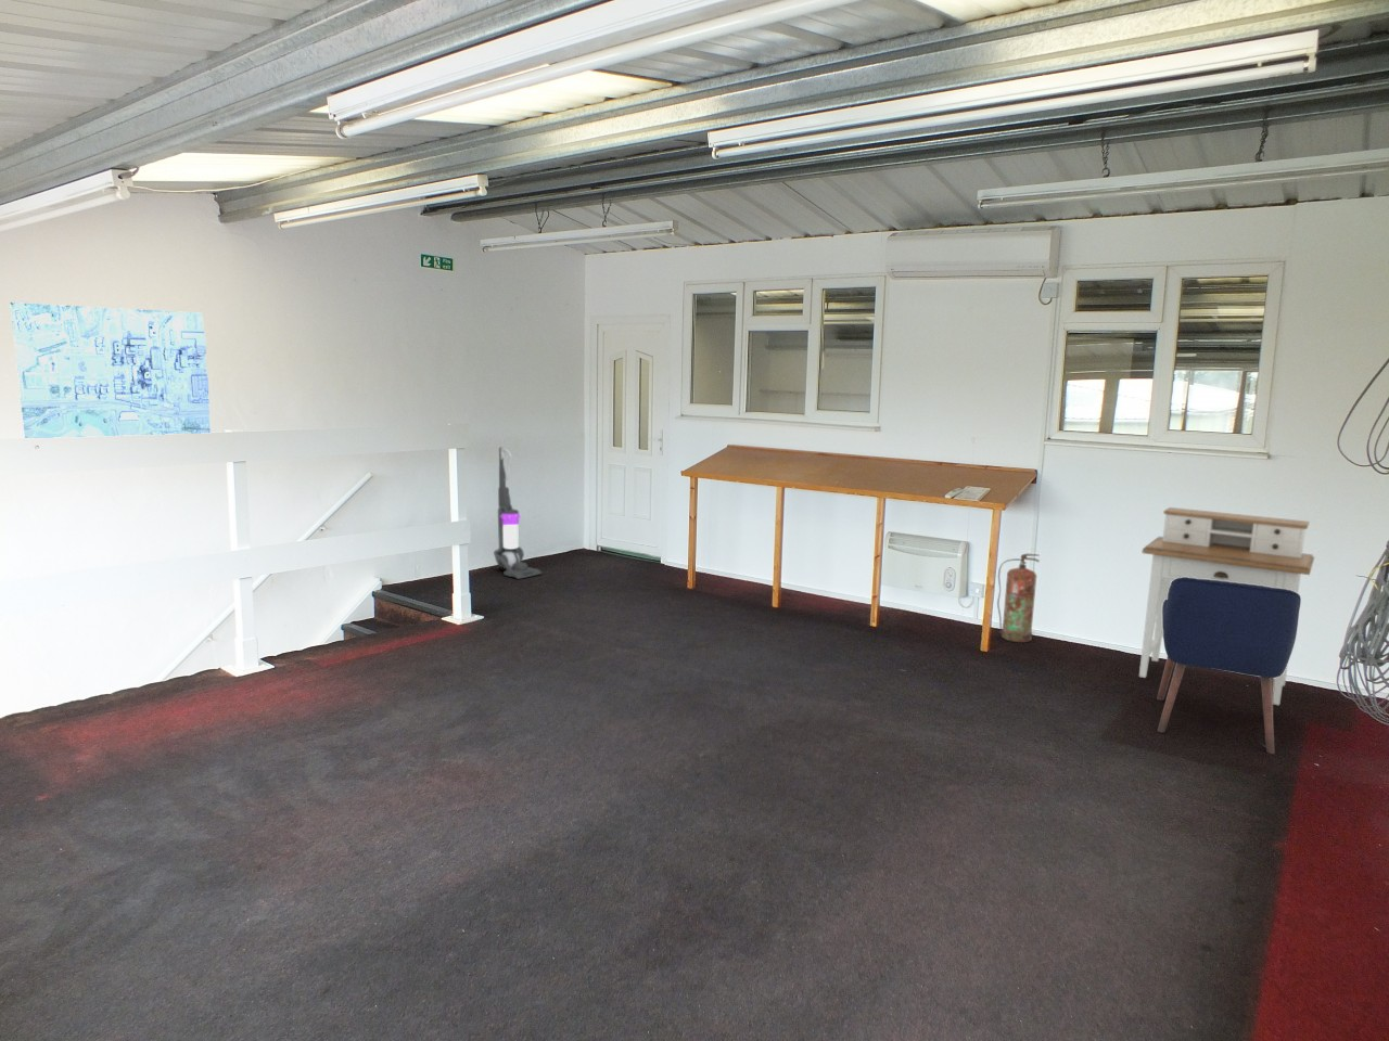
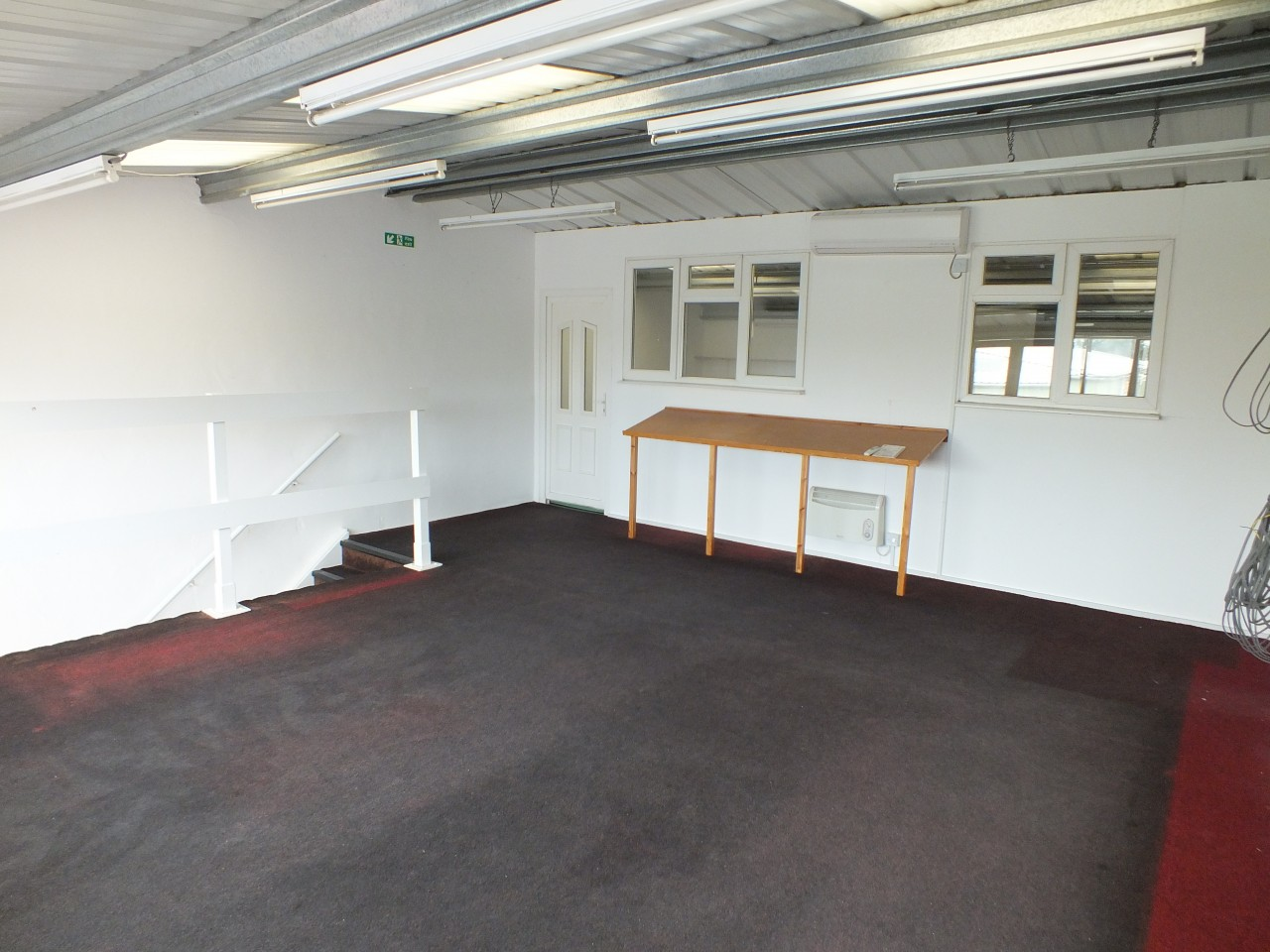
- map (120, 374)
- desk (1221, 581)
- vacuum cleaner (513, 511)
- fire extinguisher (1016, 594)
- chair (1223, 650)
